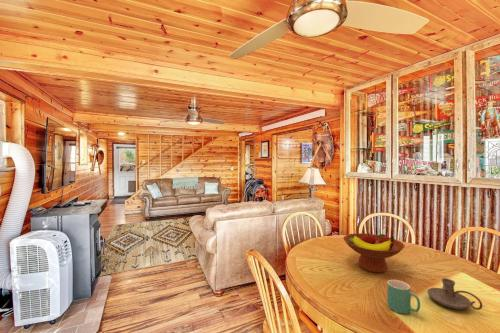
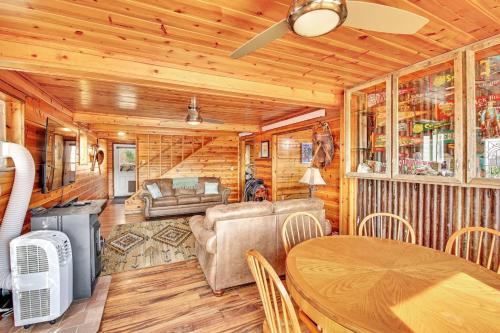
- candle holder (453, 293)
- mug (403, 298)
- fruit bowl (372, 249)
